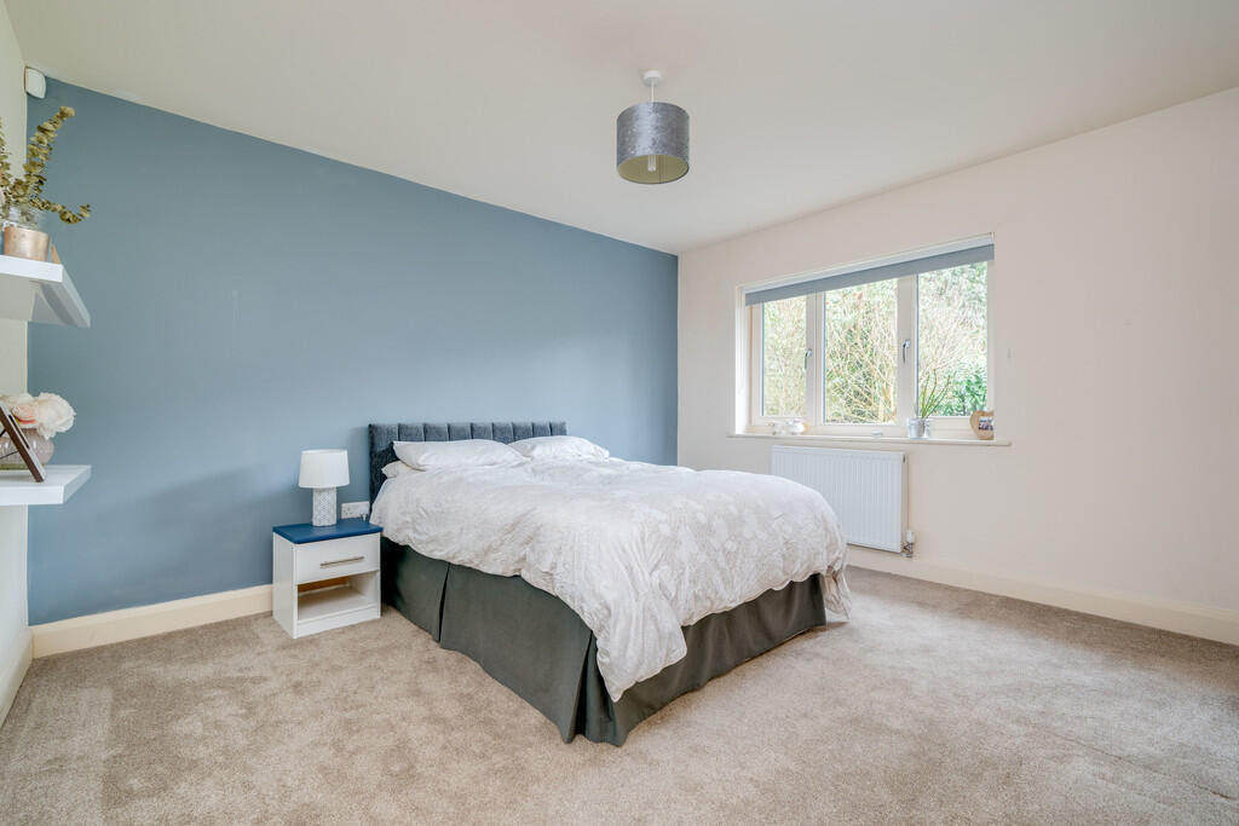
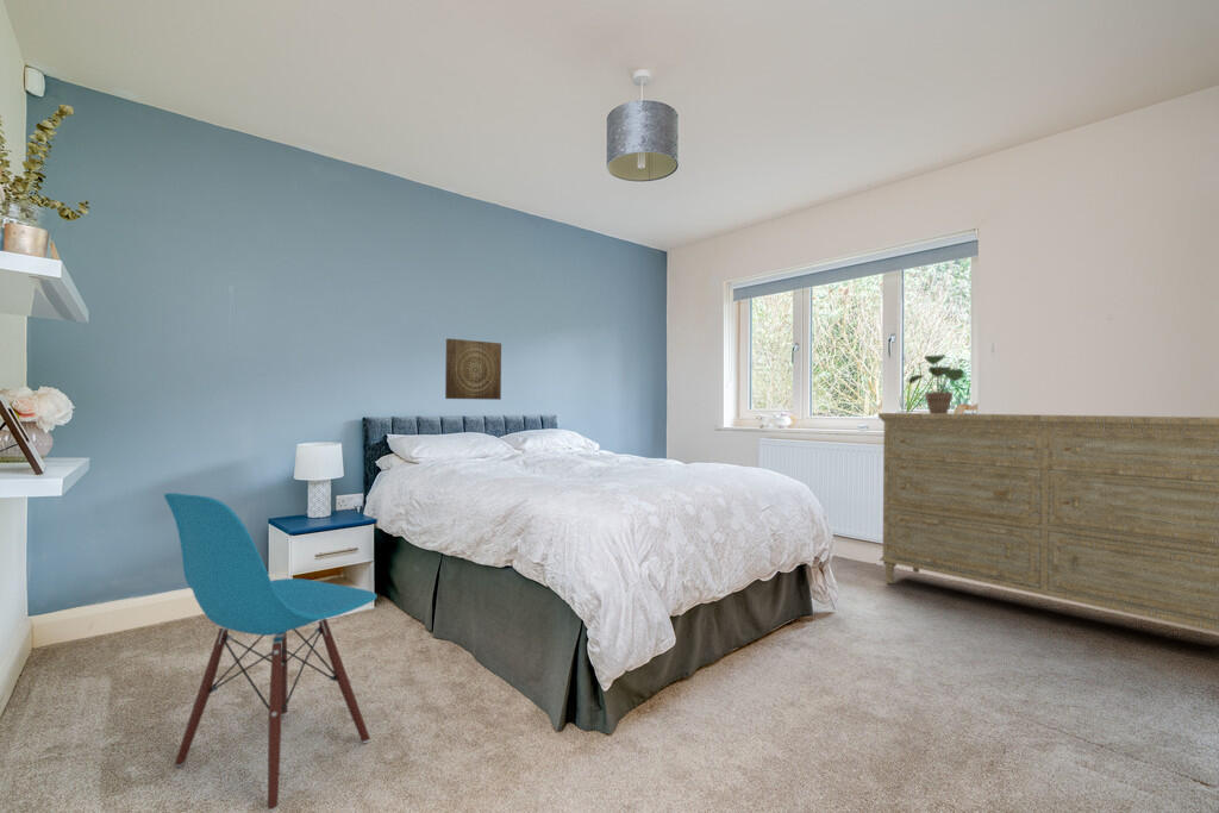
+ wall art (474, 369)
+ dresser (1055, 513)
+ potted plant (938, 383)
+ chair (274, 619)
